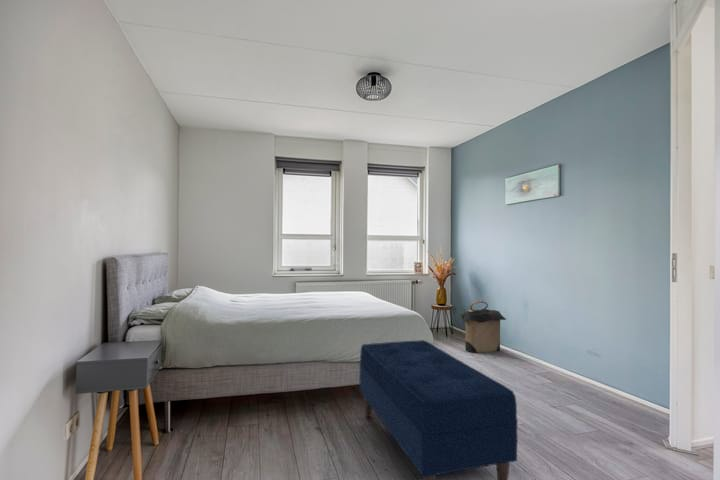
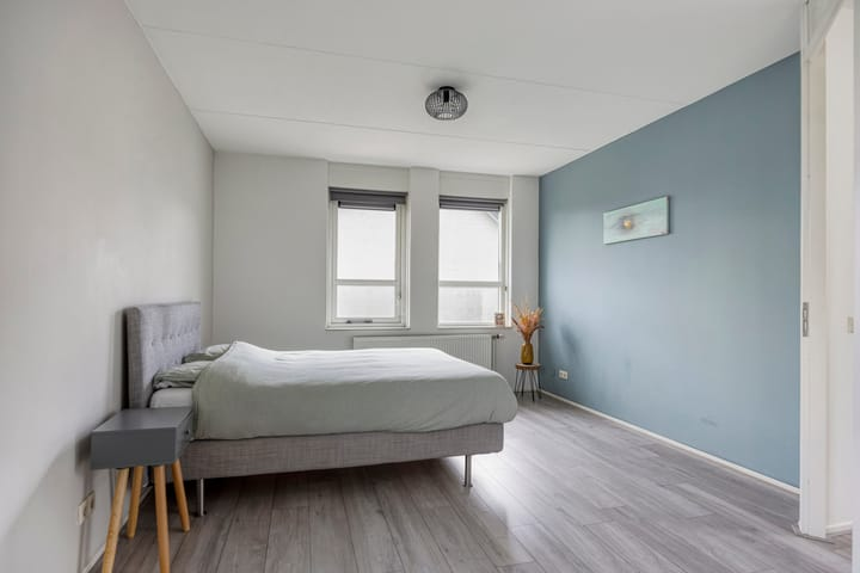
- laundry hamper (482, 324)
- bench (423, 404)
